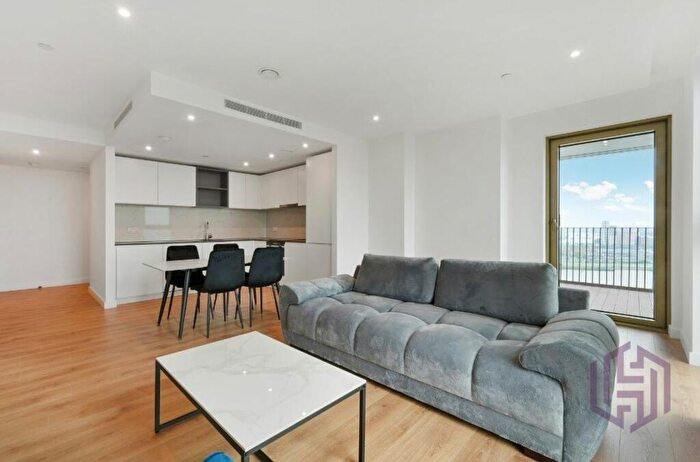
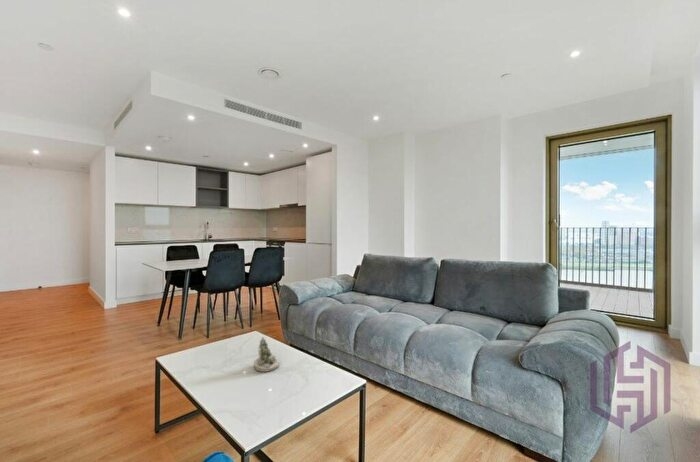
+ succulent planter (266, 352)
